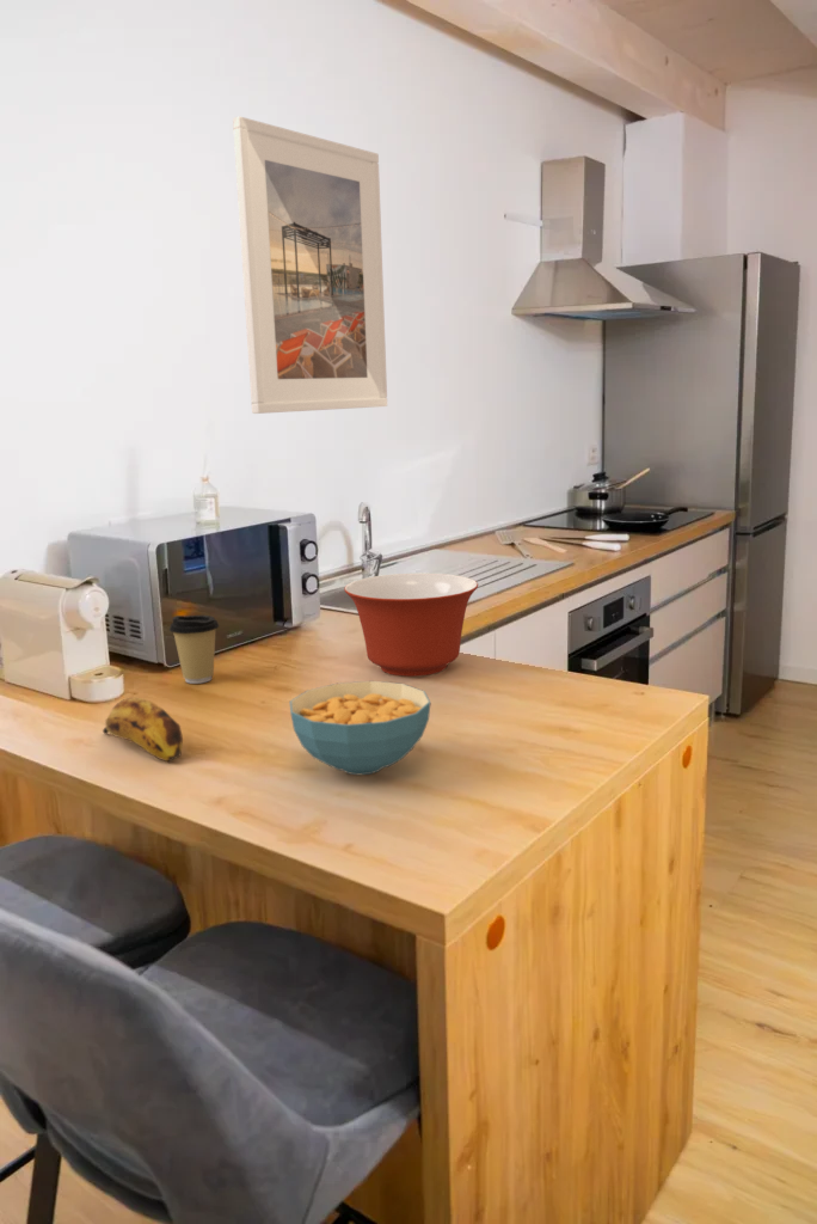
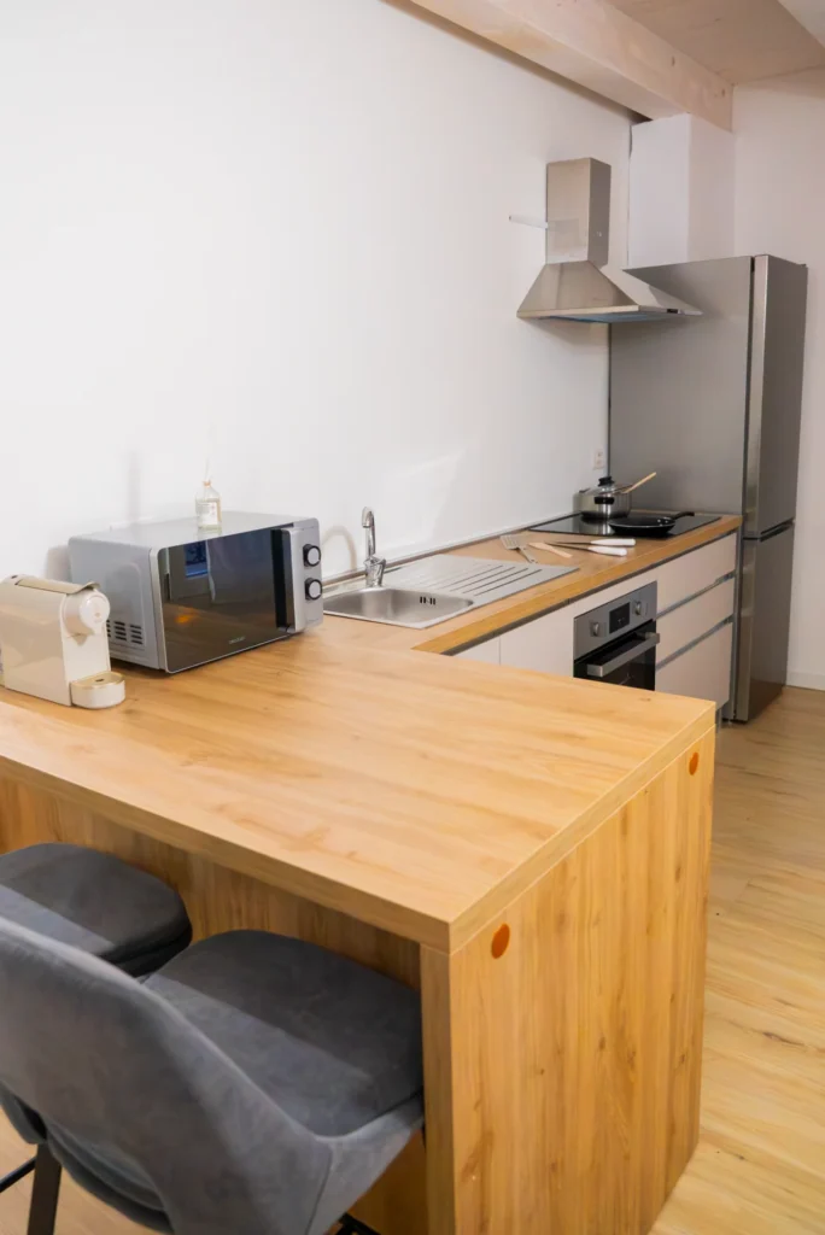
- coffee cup (196, 648)
- cereal bowl (361, 734)
- banana (135, 724)
- mixing bowl (412, 626)
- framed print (318, 276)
